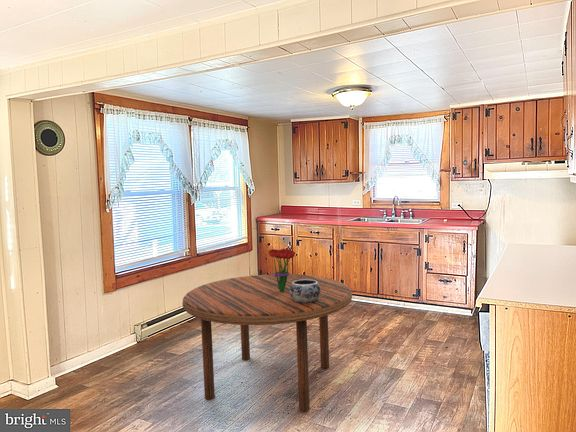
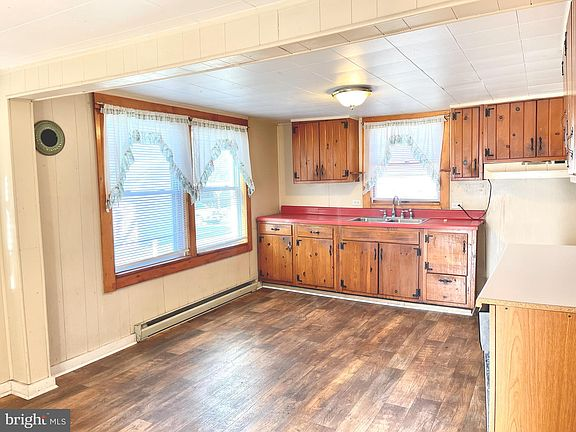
- dining table (269, 324)
- bouquet (282, 269)
- decorative bowl (305, 290)
